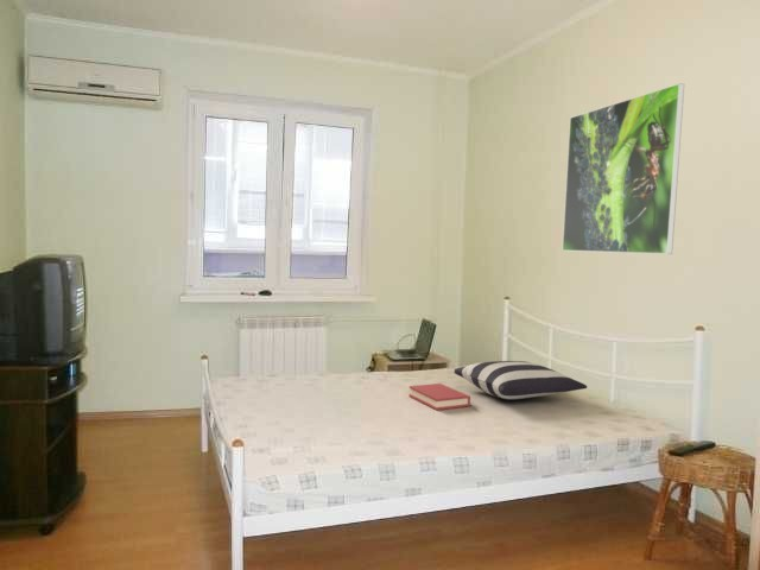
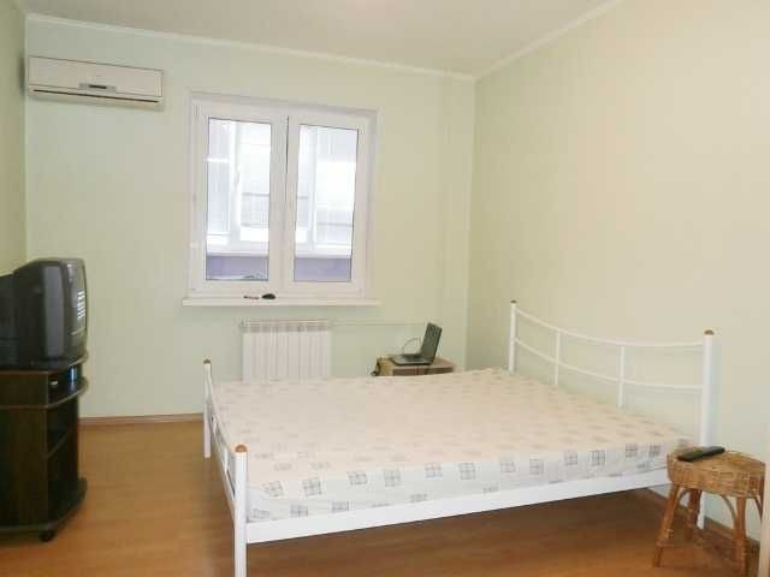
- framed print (615, 178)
- hardback book (438, 395)
- pillow (517, 379)
